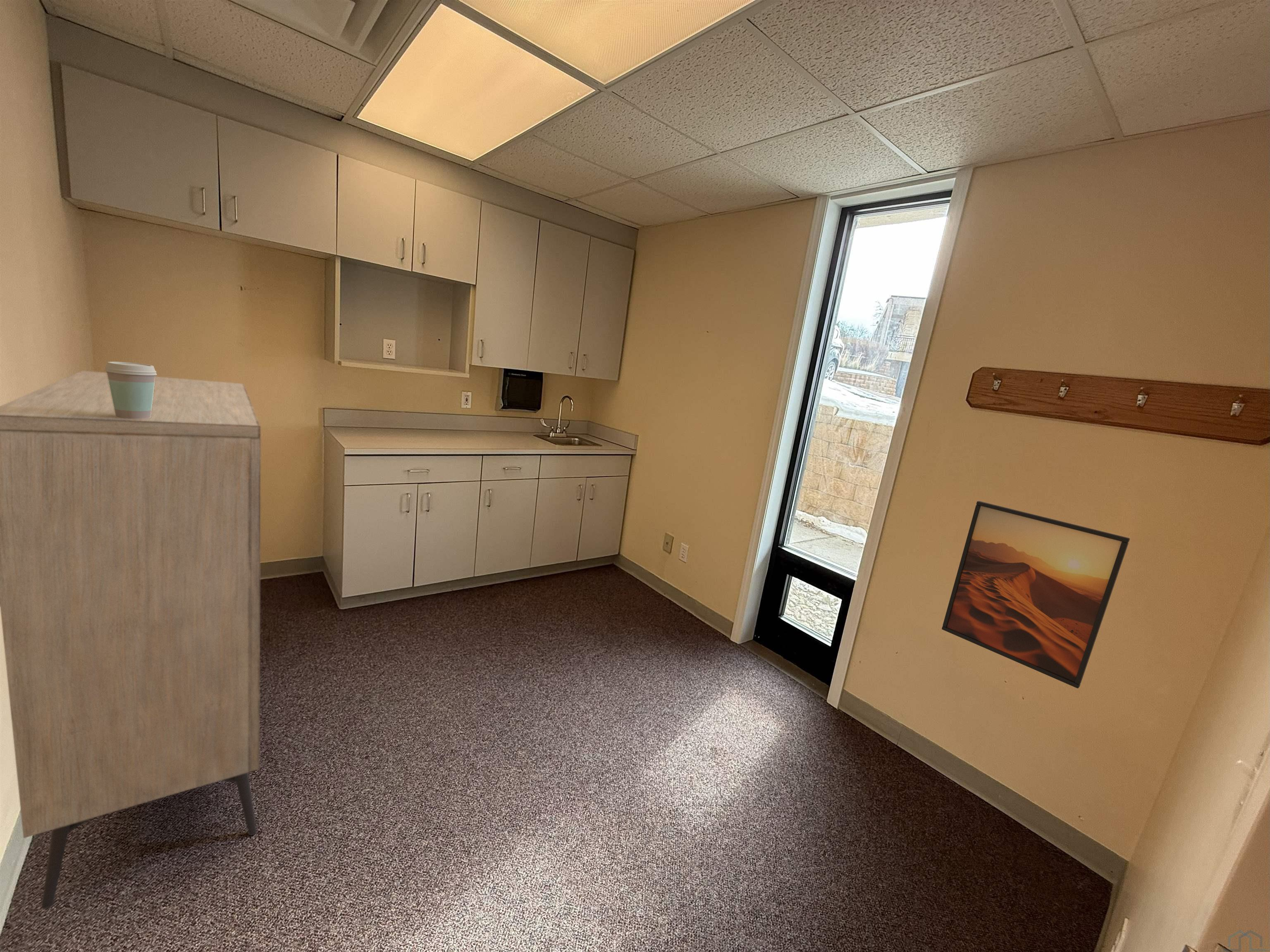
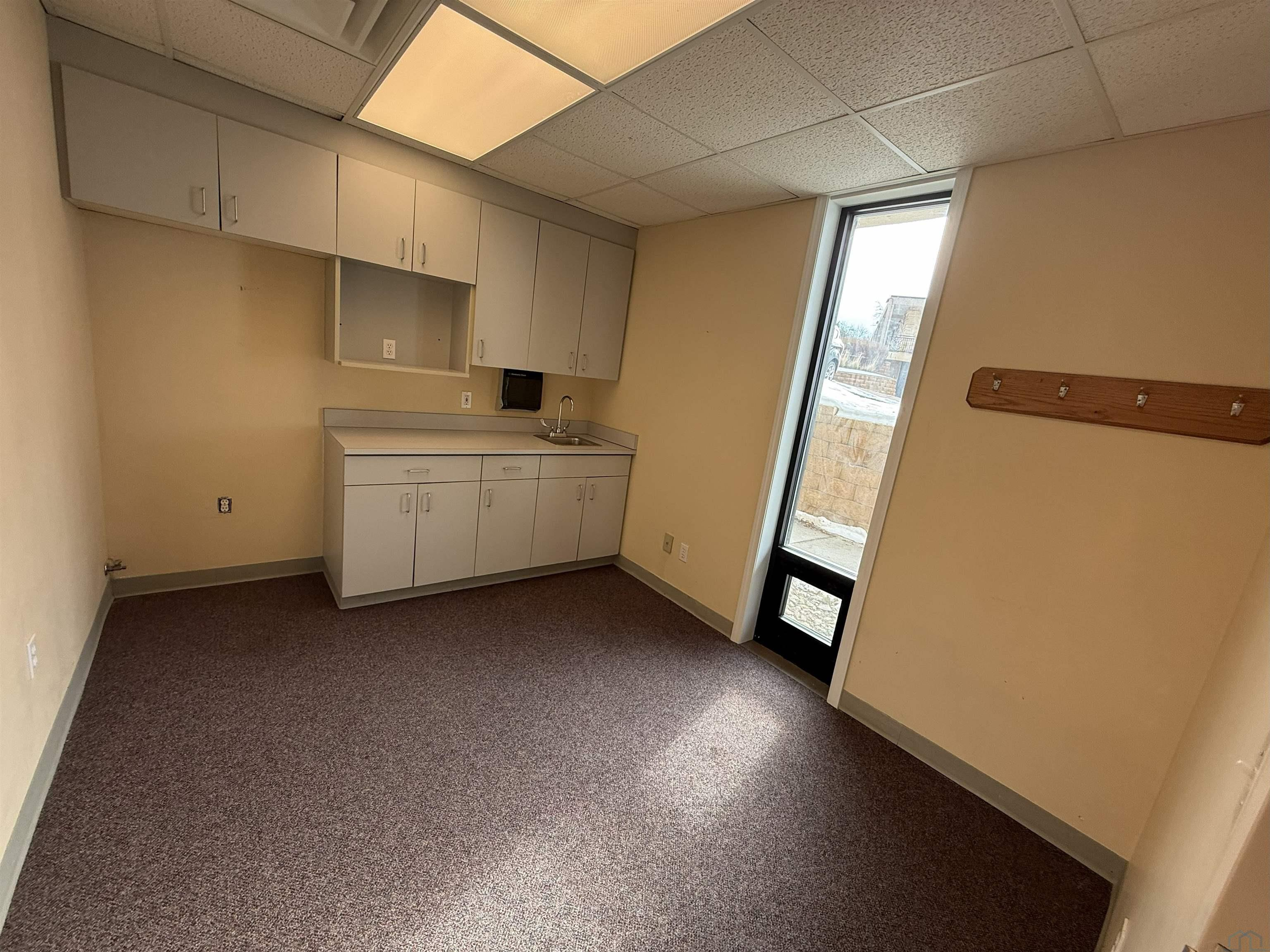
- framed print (1025, 589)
- dresser (165, 585)
- coffee cup (132, 390)
